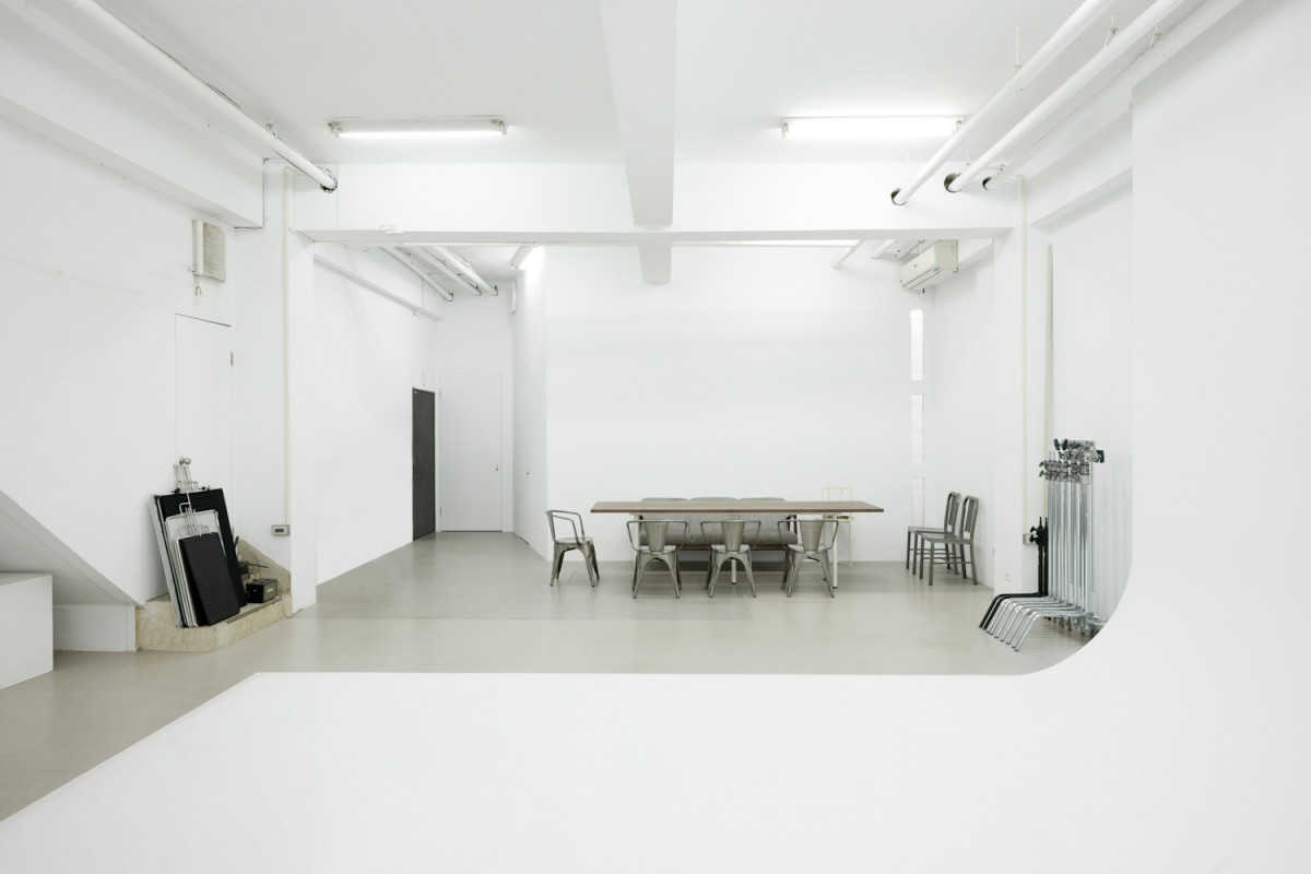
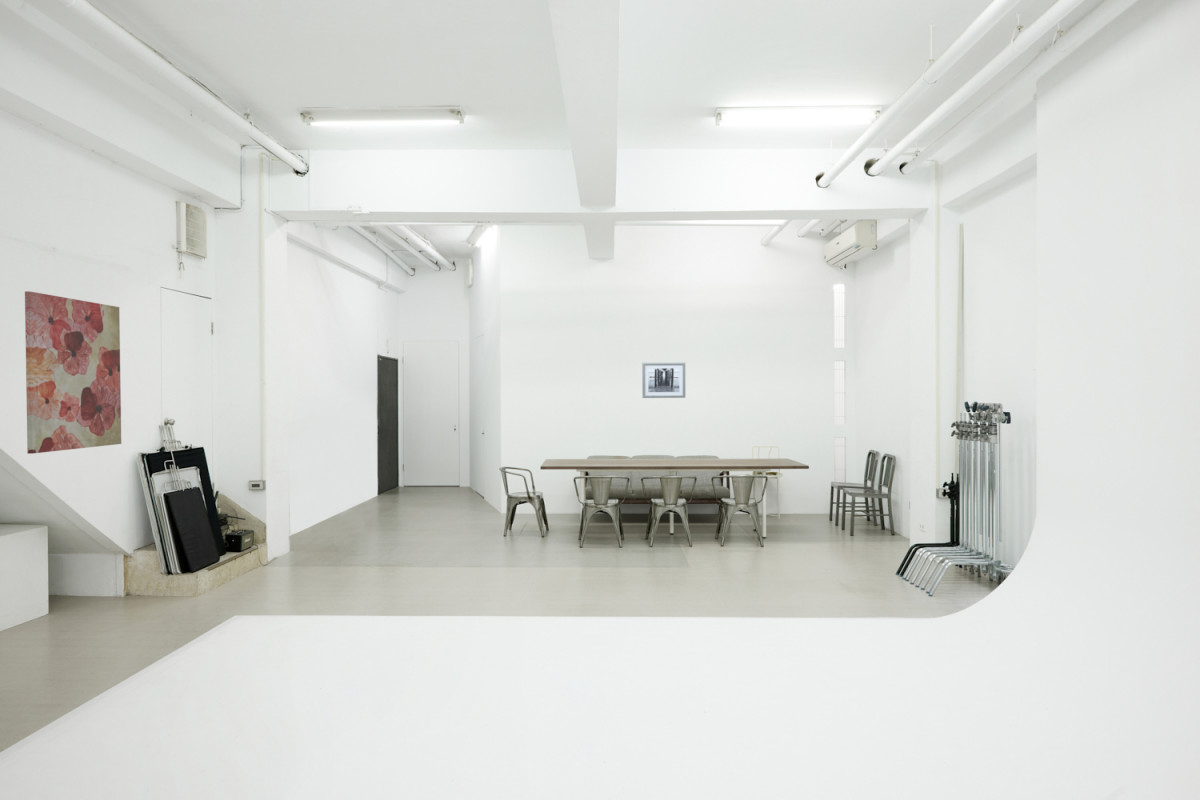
+ wall art (663, 380)
+ wall art (77, 374)
